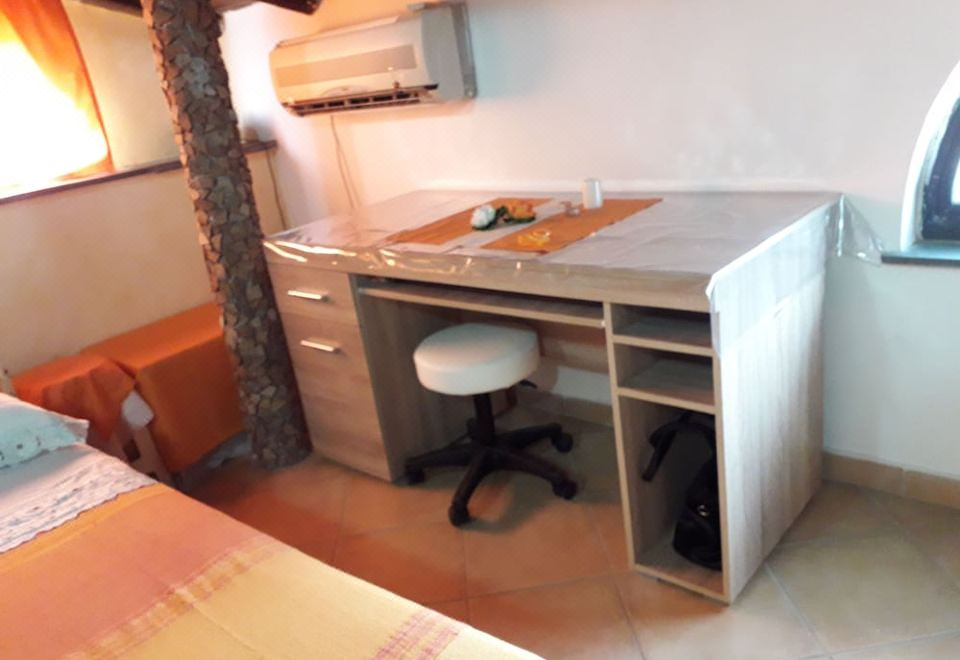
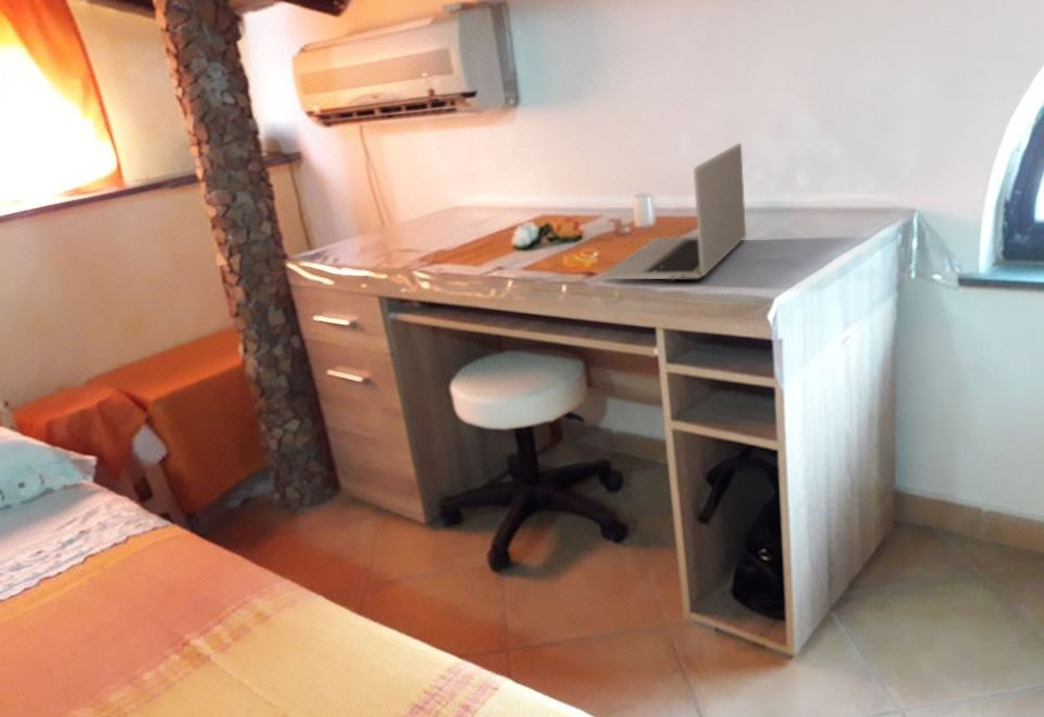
+ laptop (696, 210)
